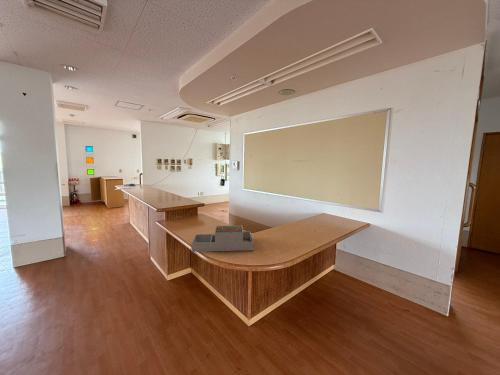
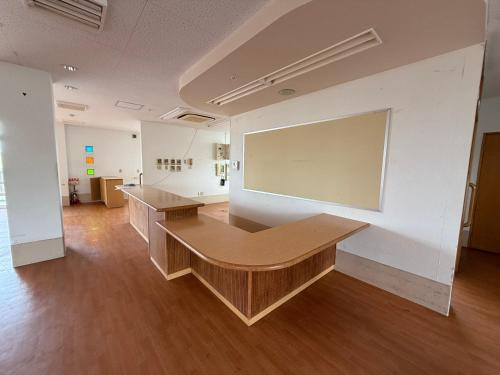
- architectural model (223, 234)
